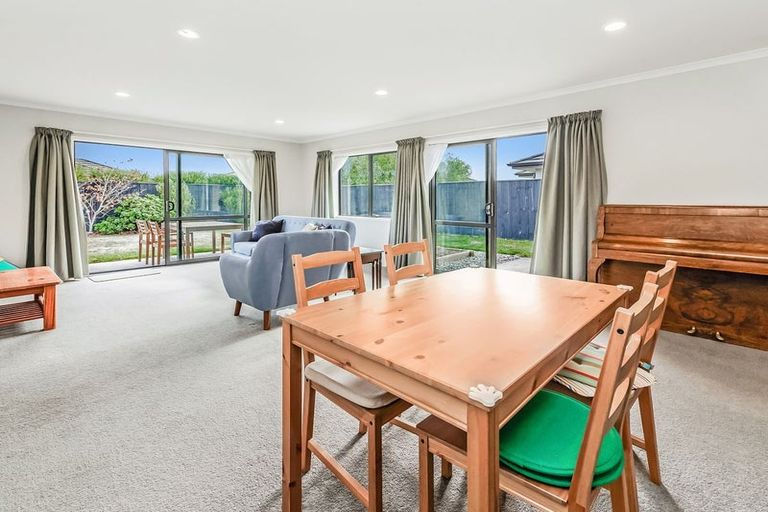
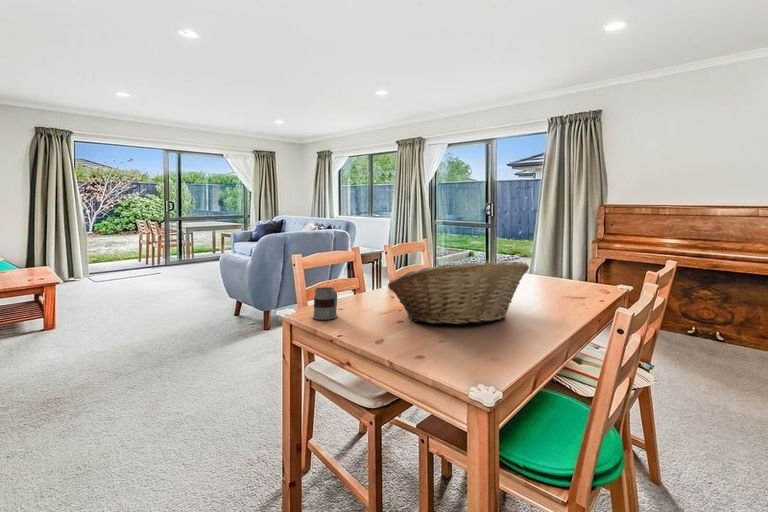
+ fruit basket (458, 288)
+ mug (327, 303)
